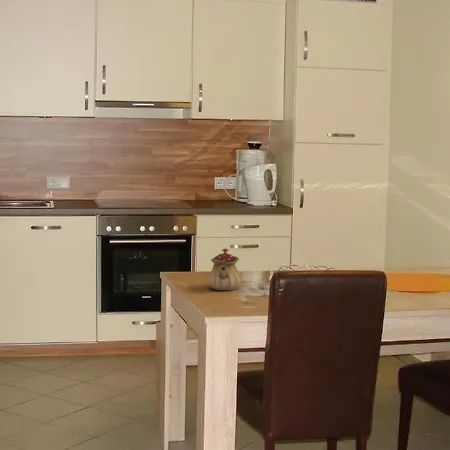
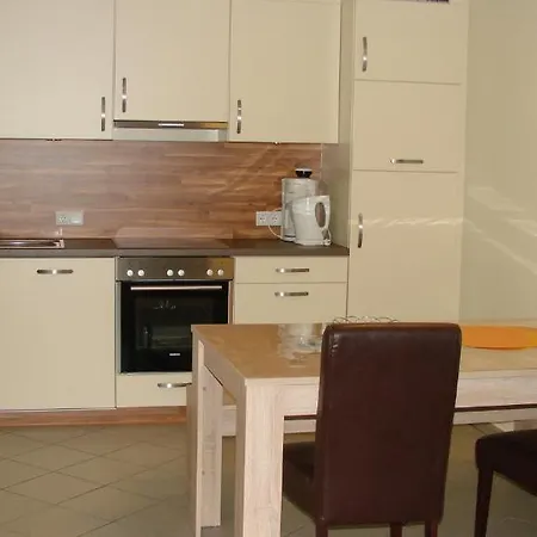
- teapot (225, 267)
